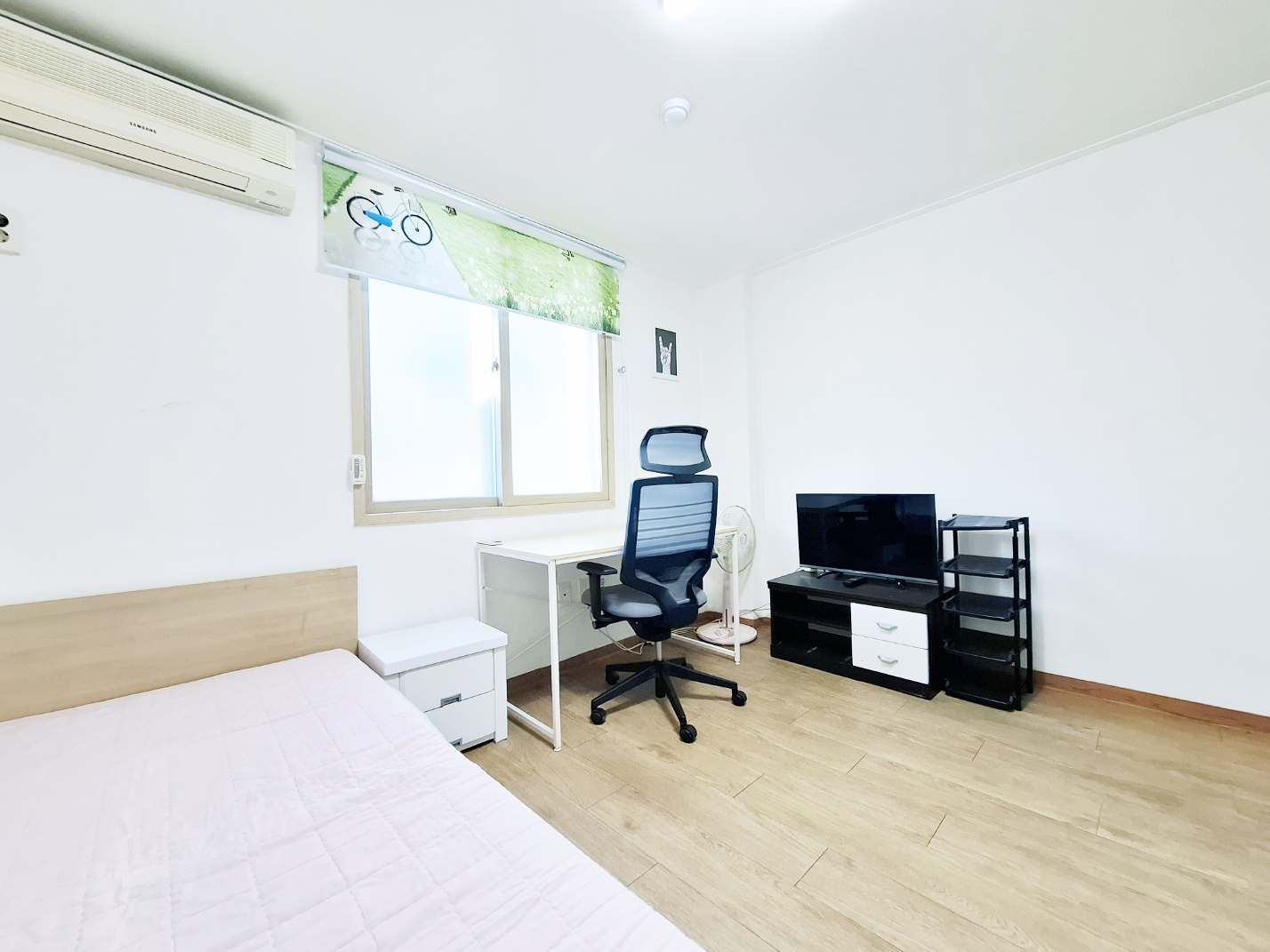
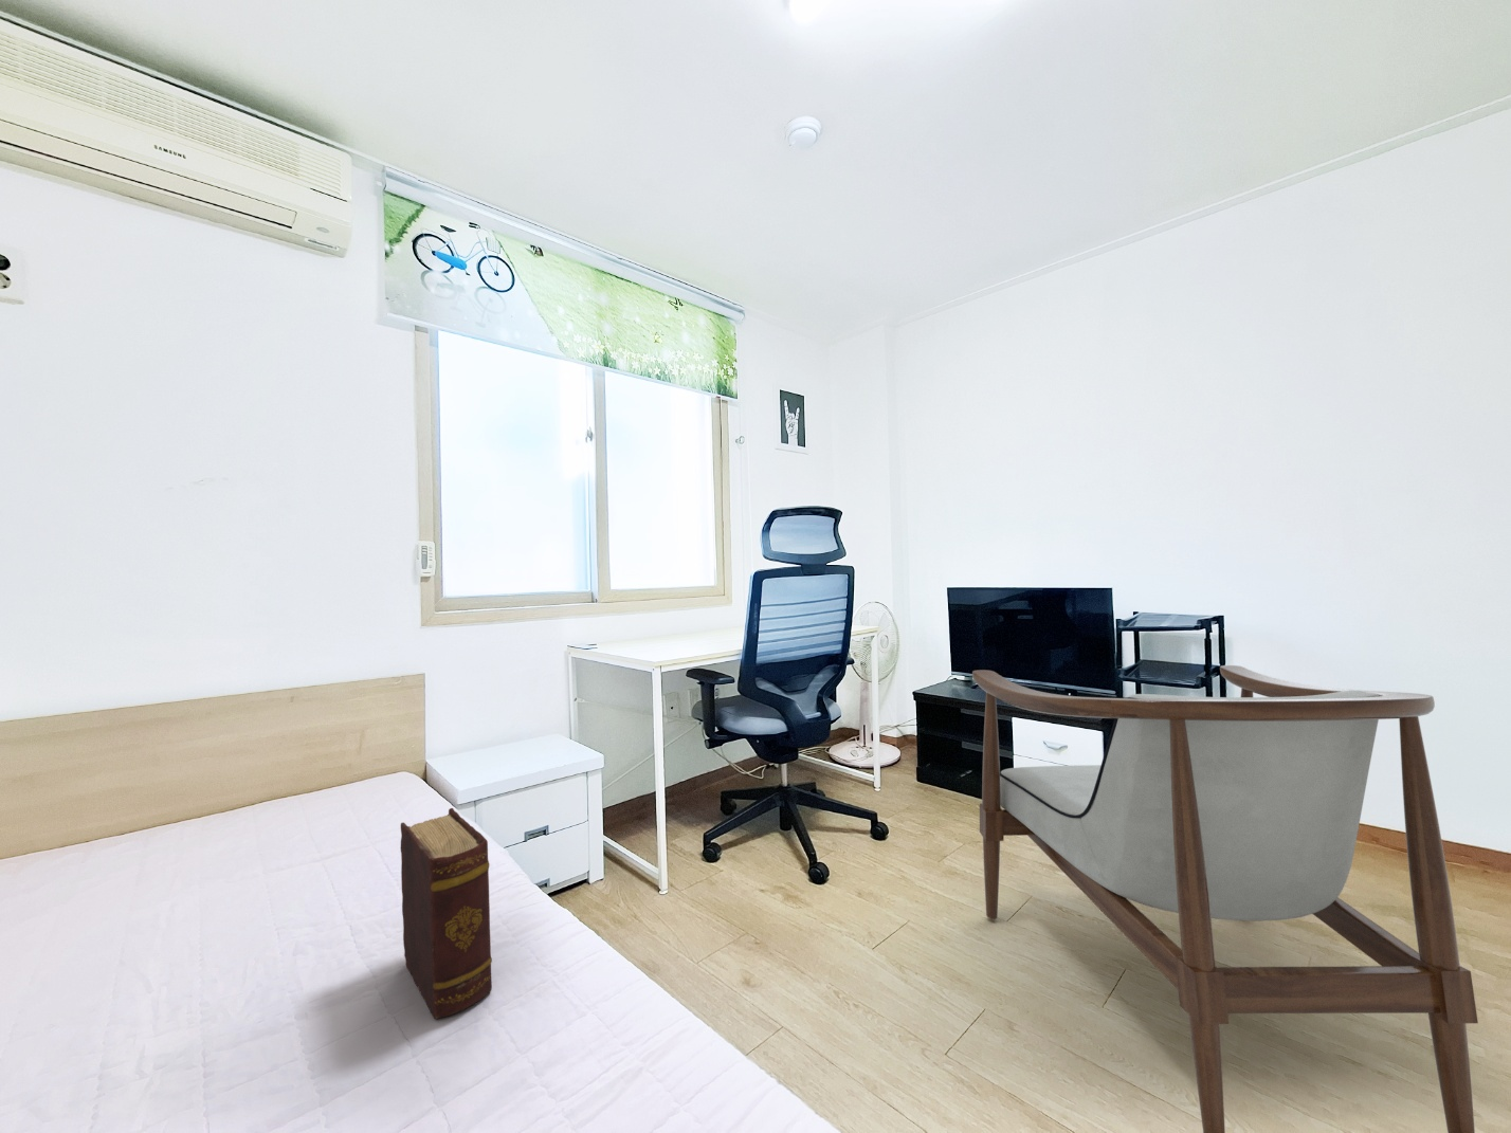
+ armchair (1191, 830)
+ diary (445, 906)
